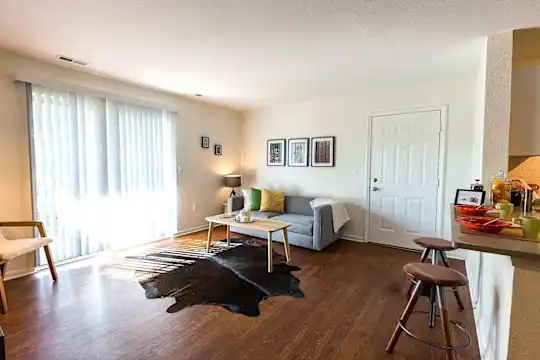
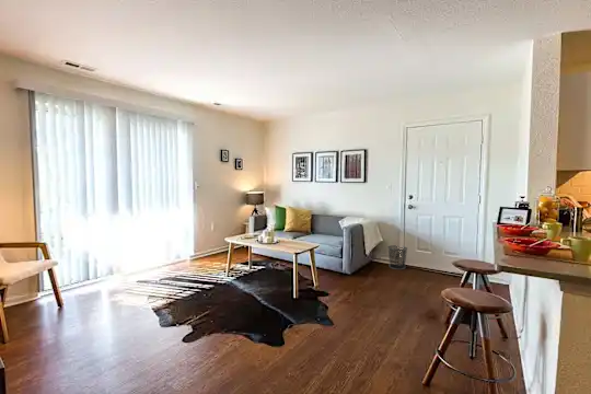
+ waste bin (397, 257)
